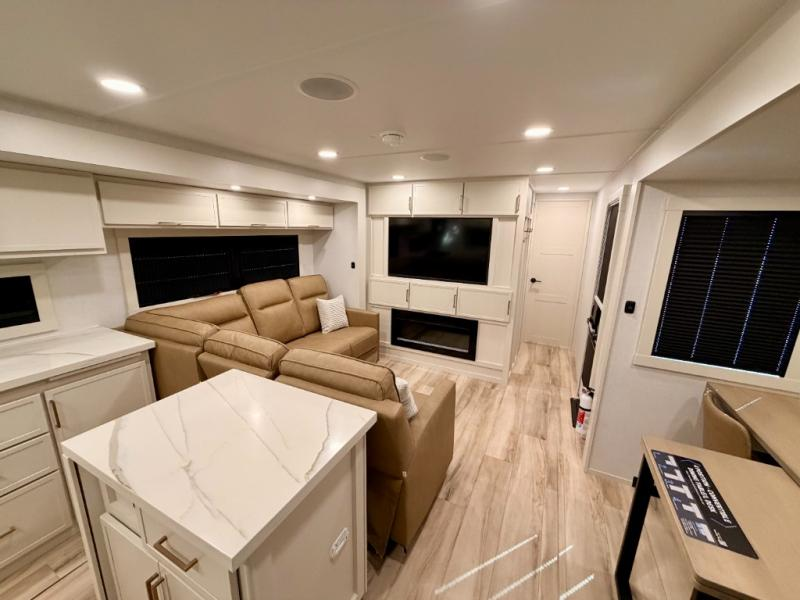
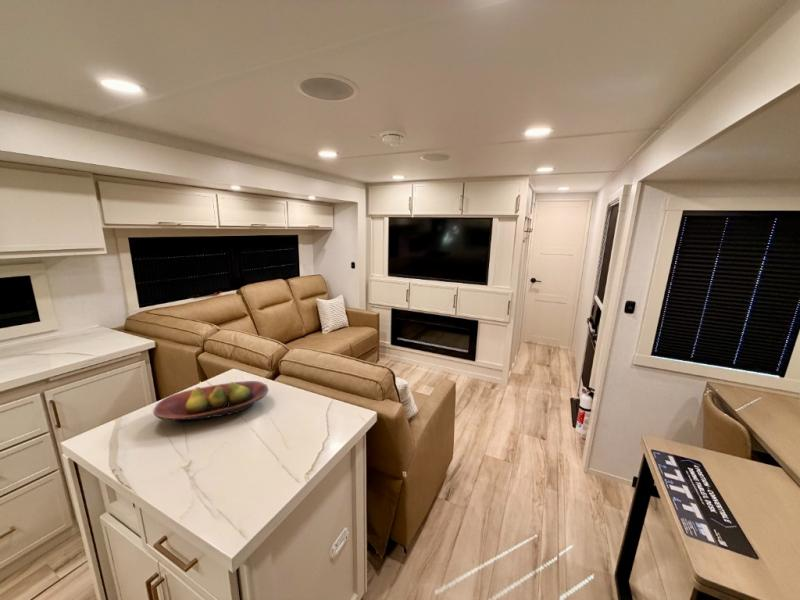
+ fruit bowl (215, 398)
